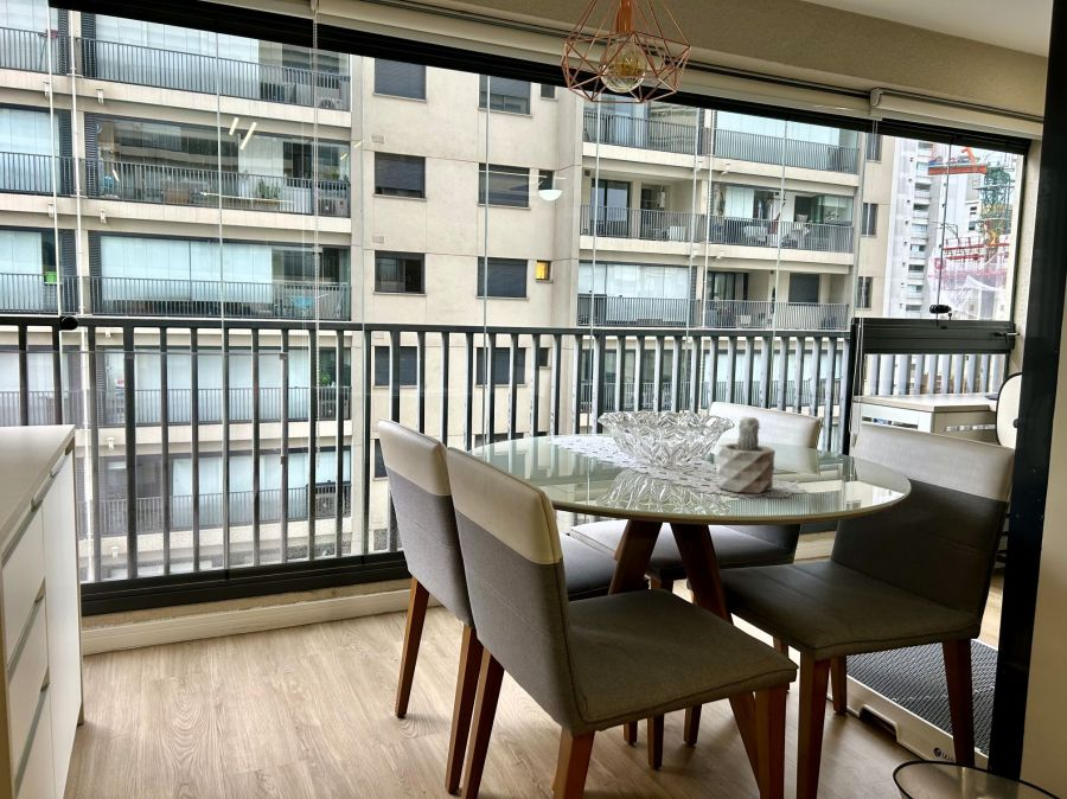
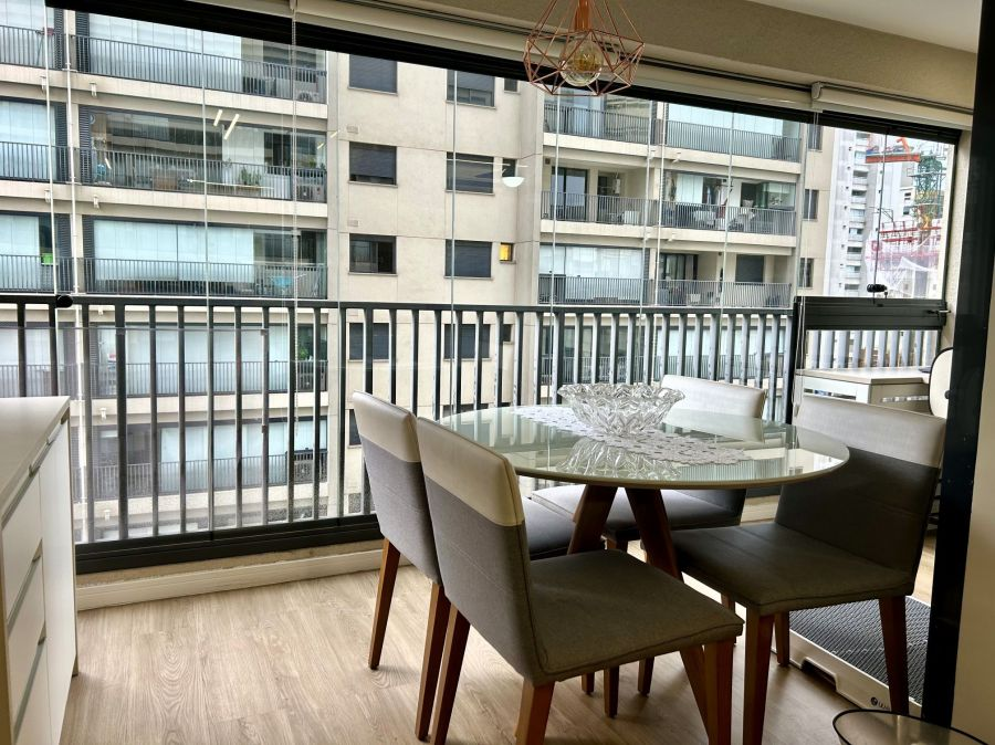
- succulent plant (746, 452)
